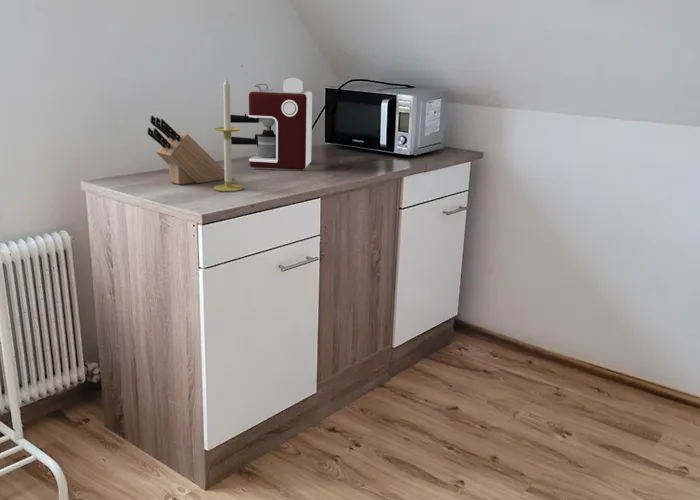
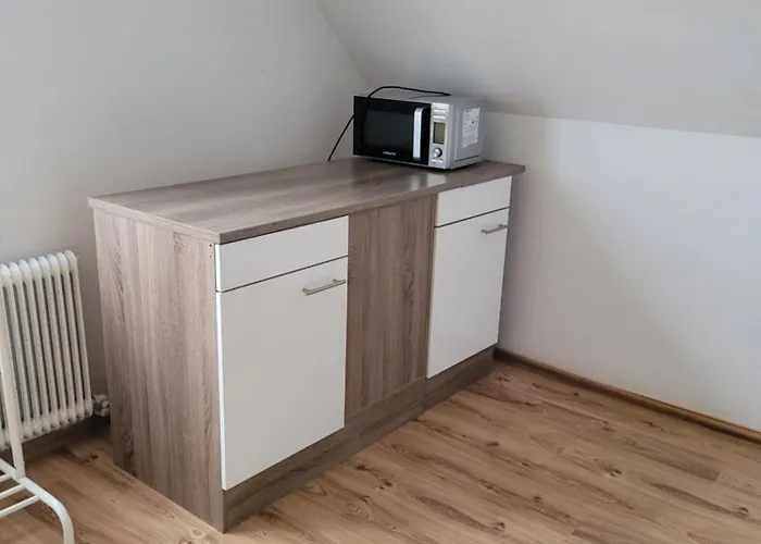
- candle (227, 133)
- knife block (188, 148)
- coffee maker (268, 121)
